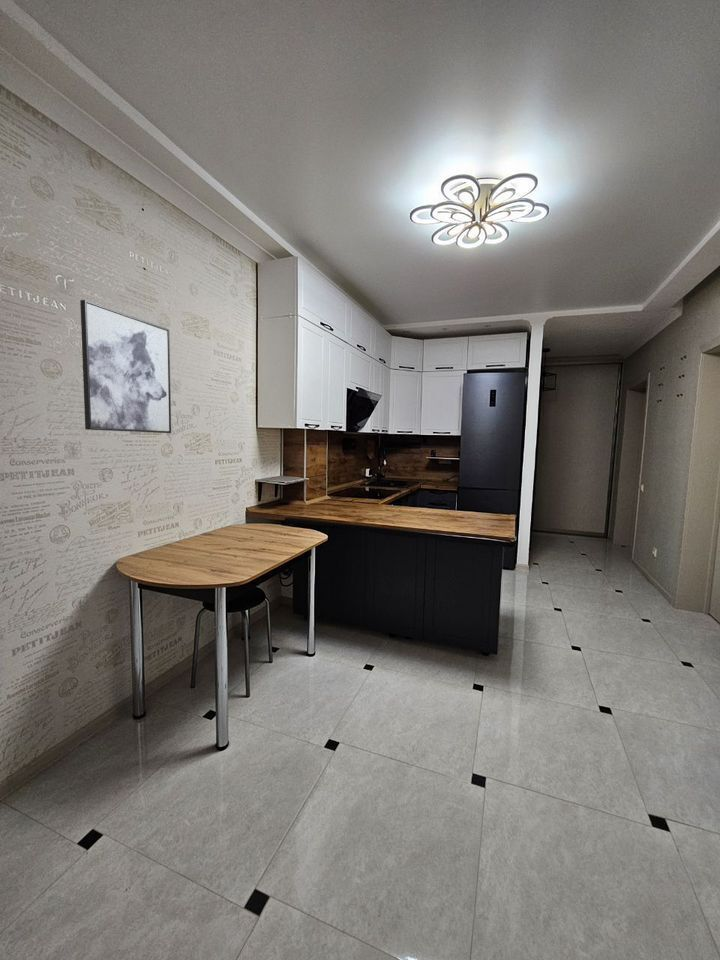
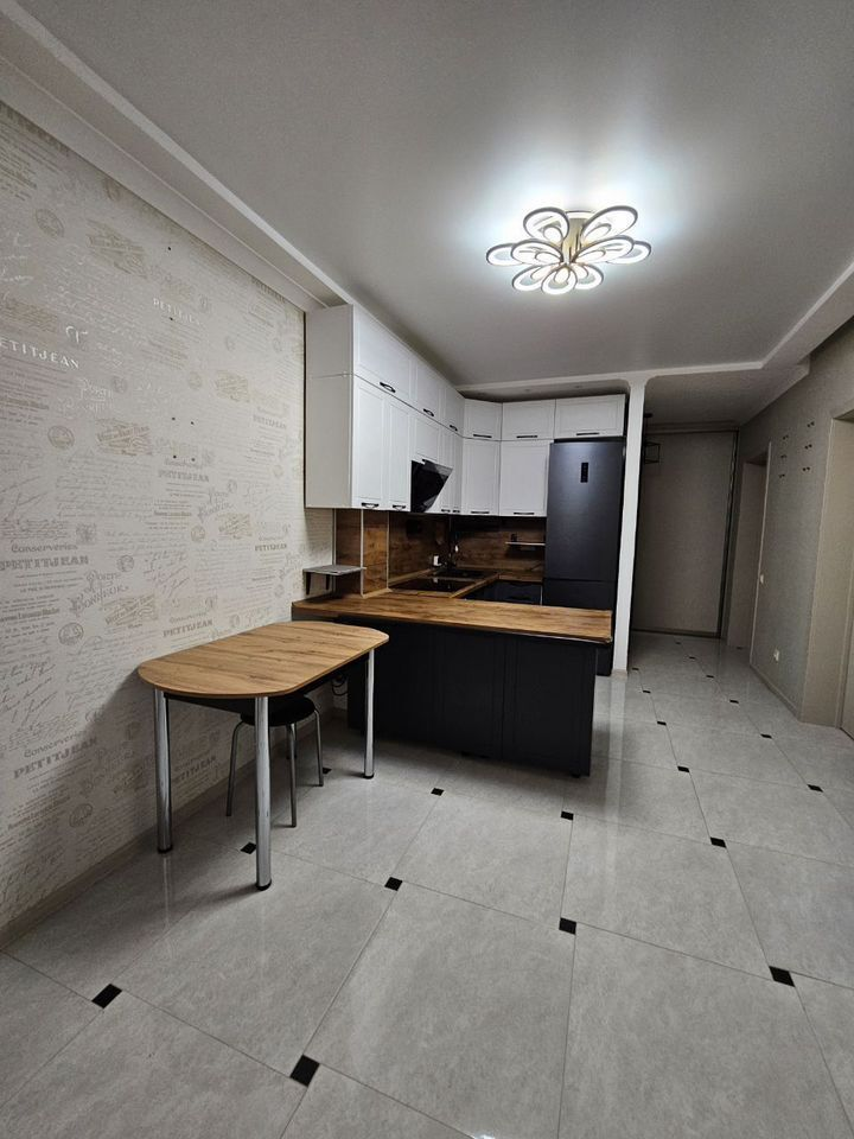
- wall art (131, 374)
